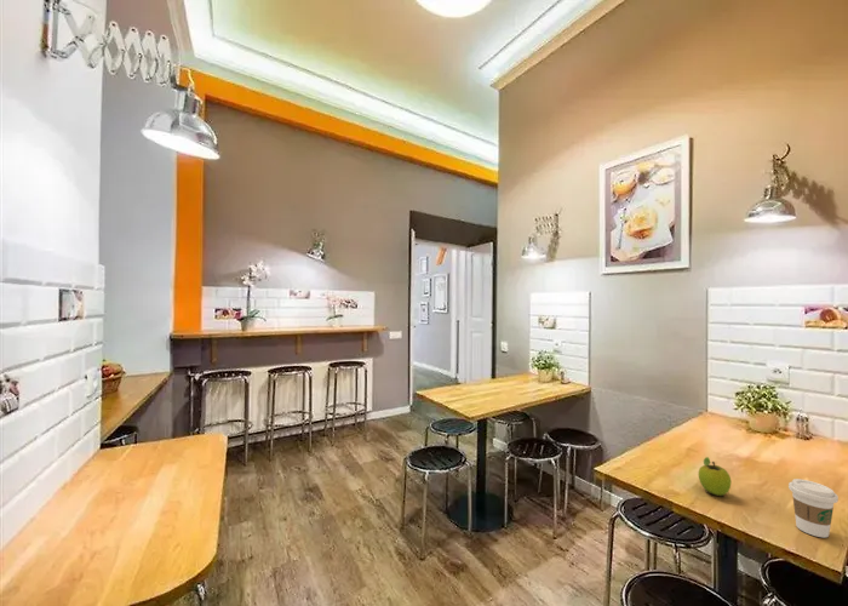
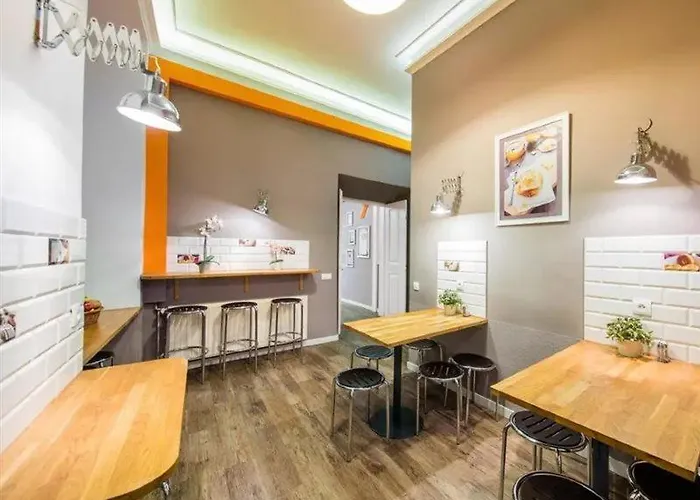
- coffee cup (812, 508)
- fruit (712, 475)
